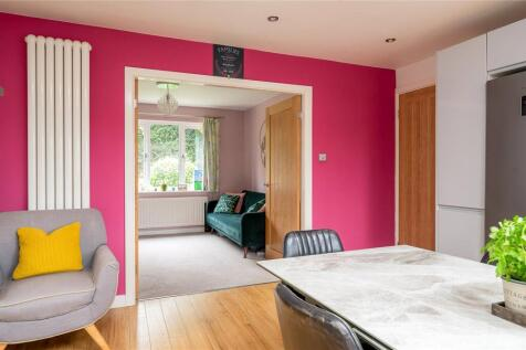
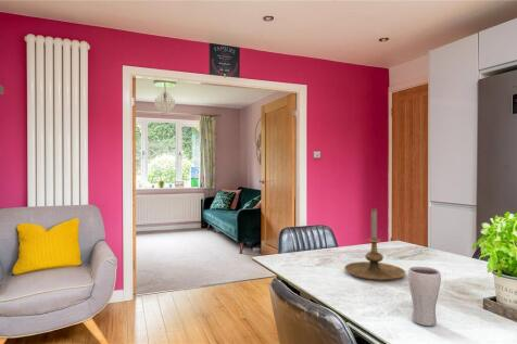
+ candle holder (374, 241)
+ drinking glass (424, 295)
